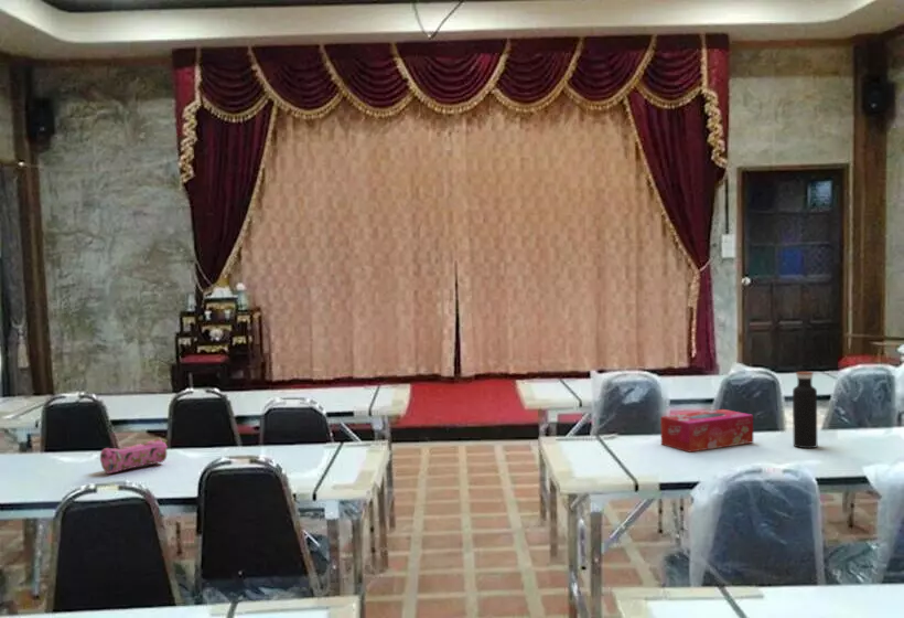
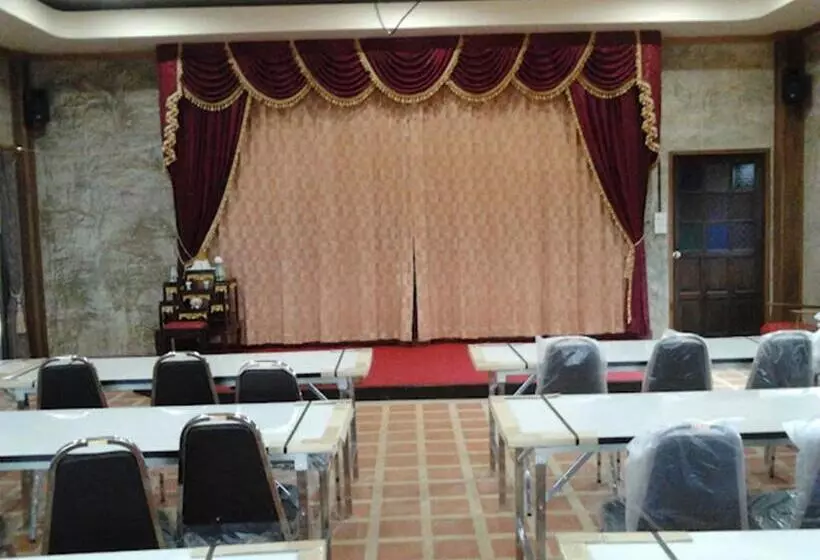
- water bottle (805, 408)
- pencil case (133, 455)
- tissue box (707, 429)
